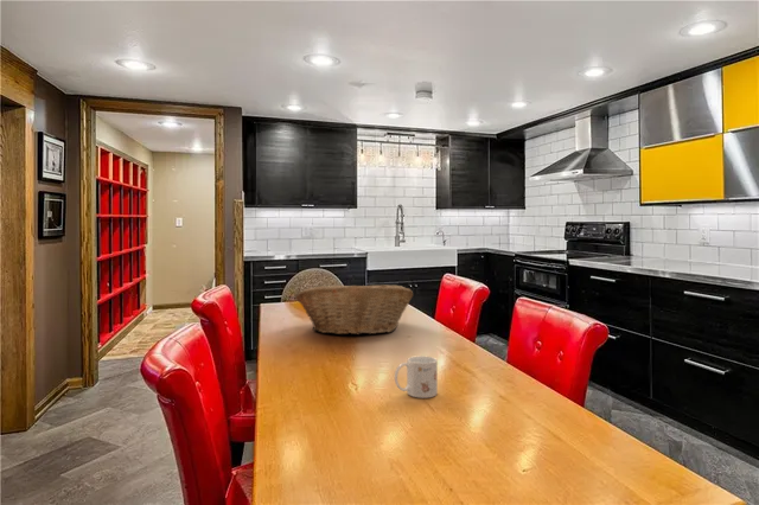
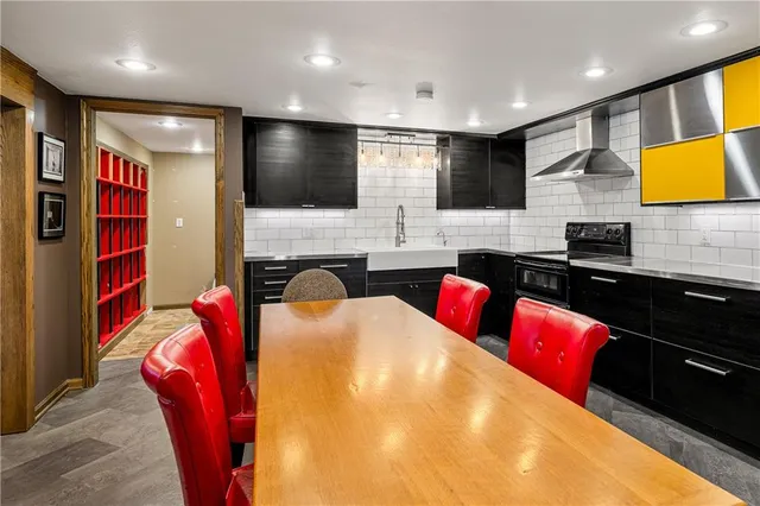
- fruit basket (355, 305)
- mug (415, 376)
